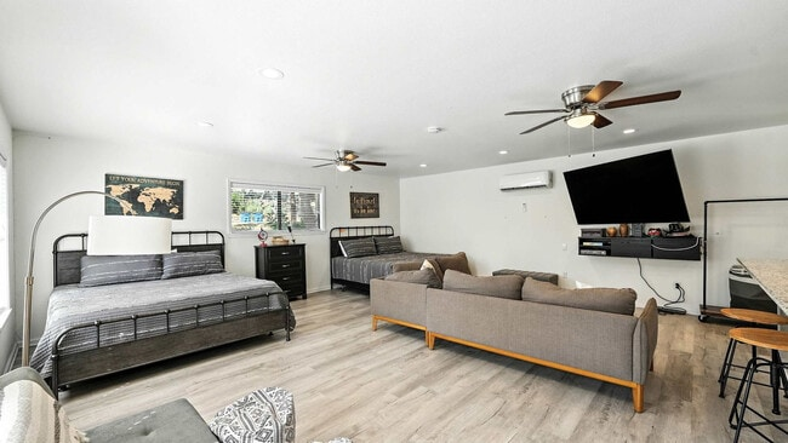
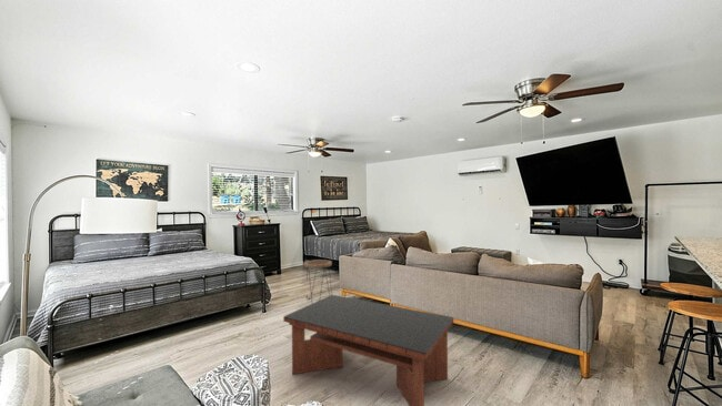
+ coffee table (368, 346)
+ side table (314, 278)
